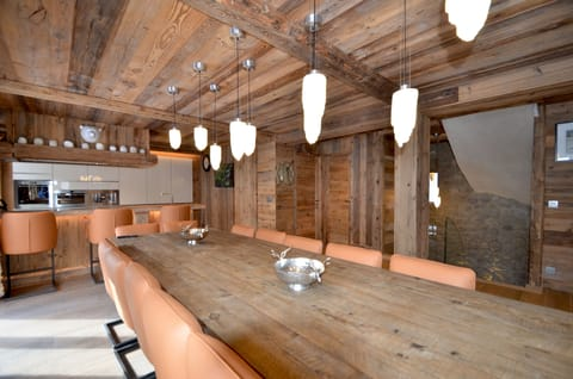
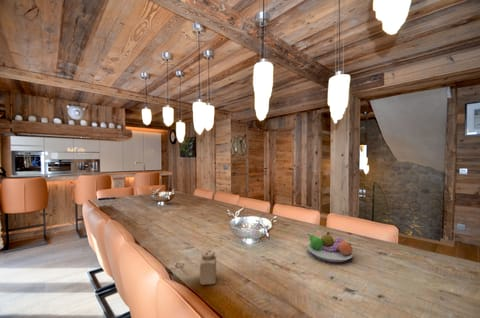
+ salt shaker (208, 266)
+ fruit bowl (328, 244)
